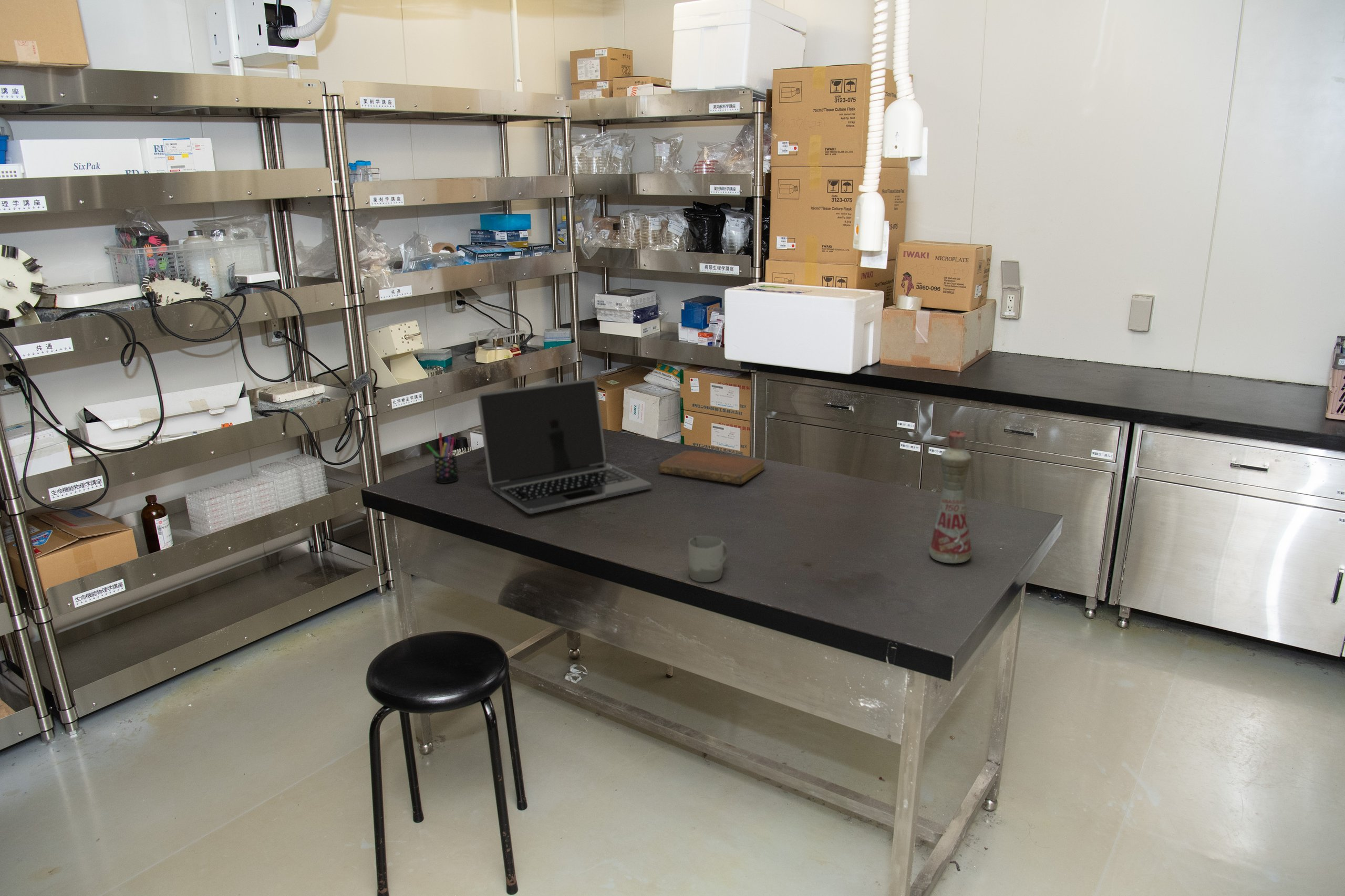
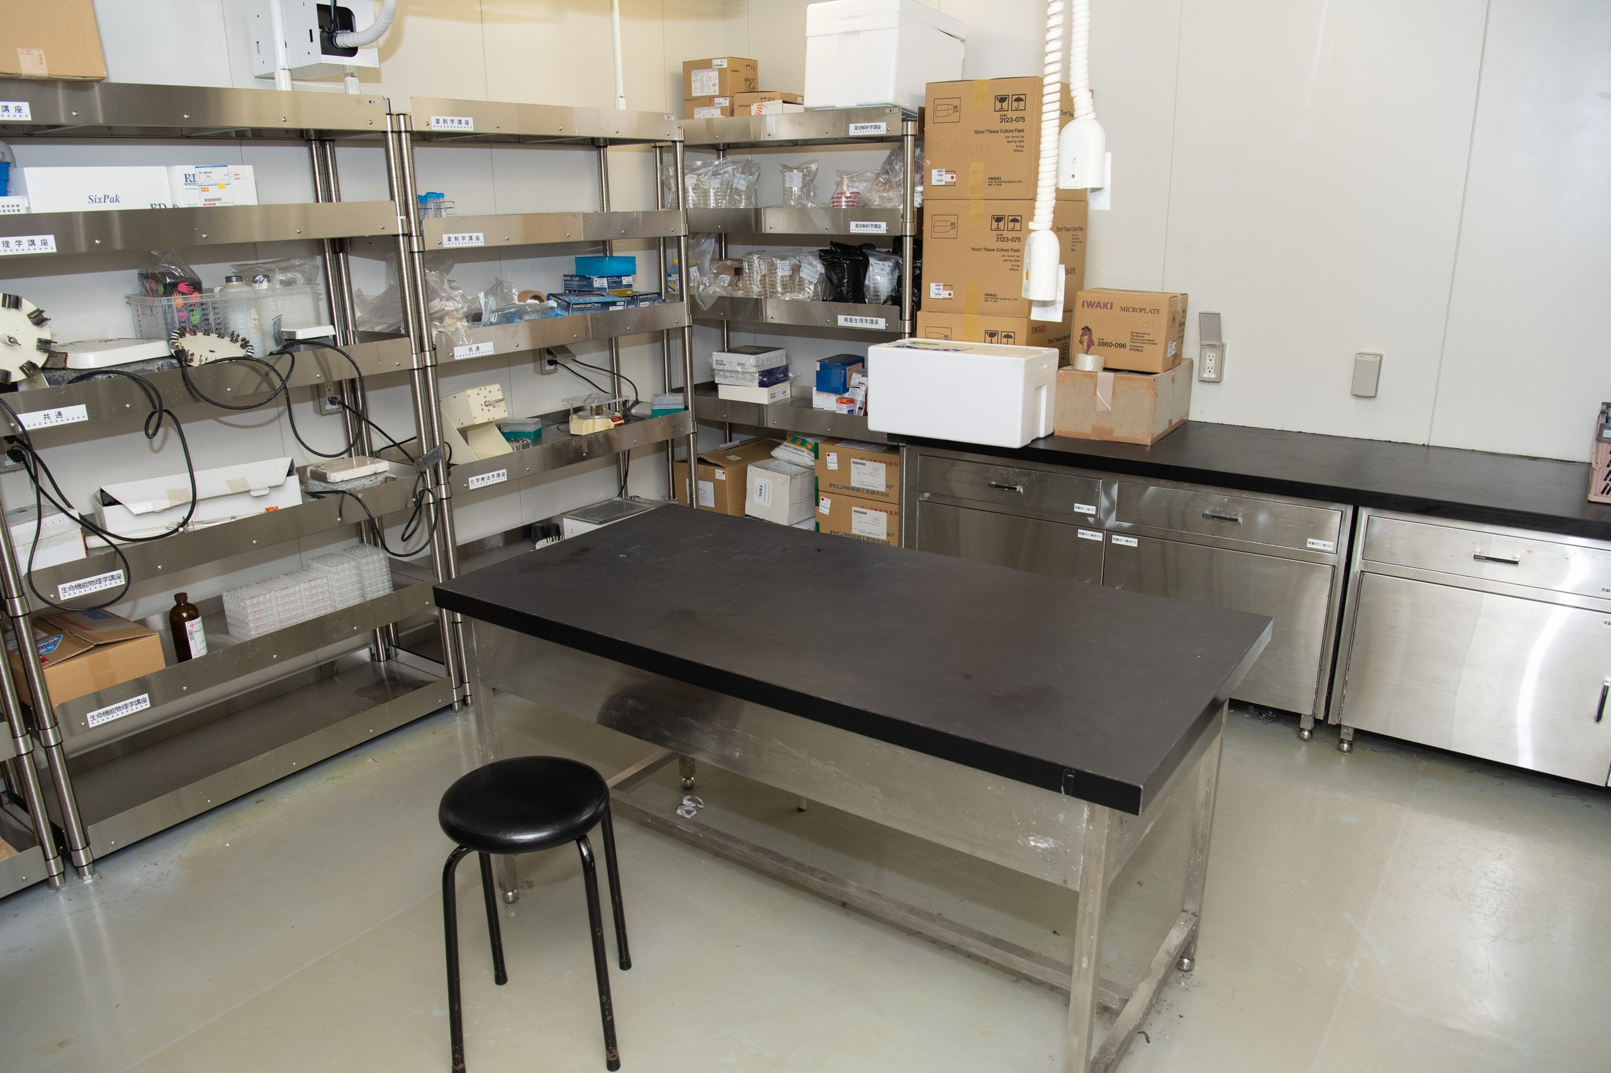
- notebook (712, 466)
- bottle (954, 495)
- laptop (565, 441)
- cup (710, 557)
- pen holder (442, 457)
